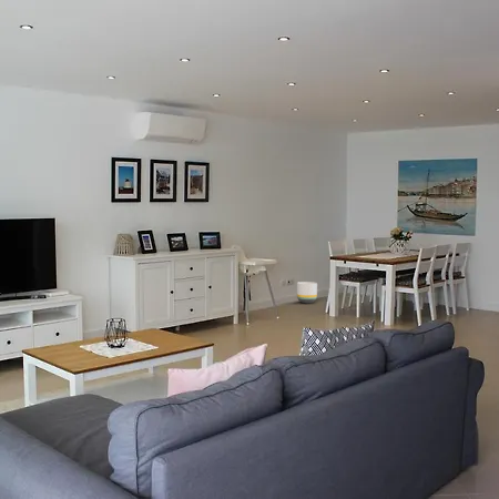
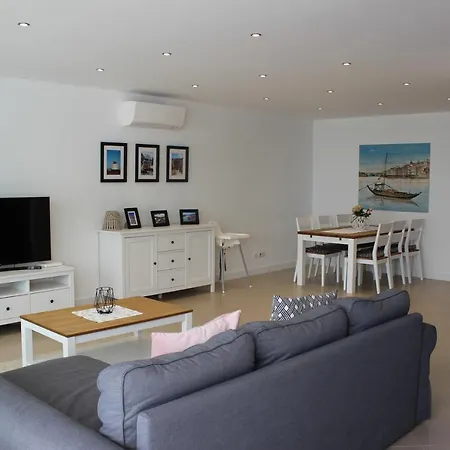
- planter (306, 293)
